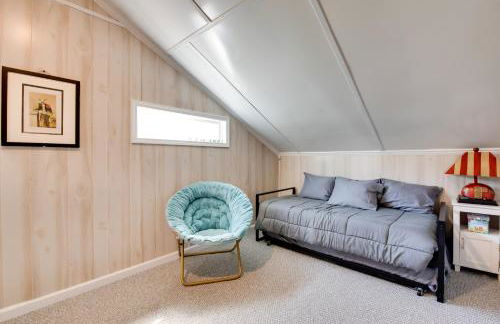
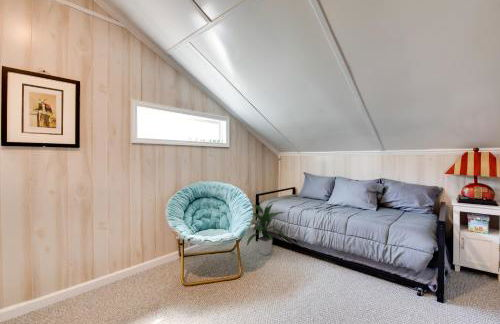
+ indoor plant (263, 227)
